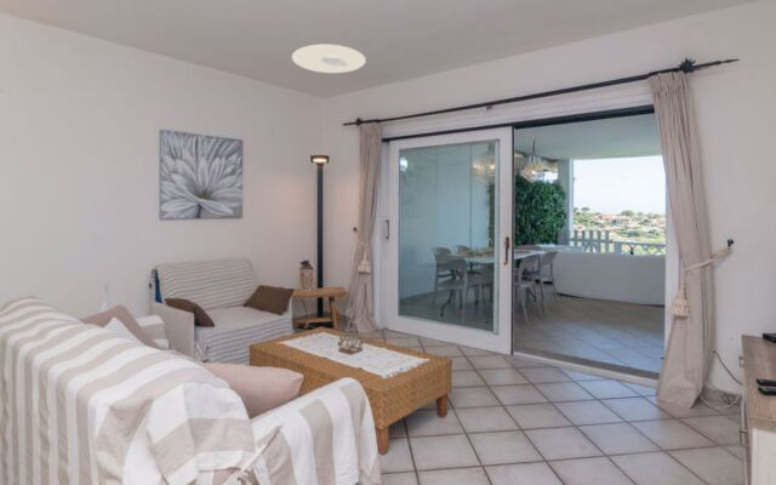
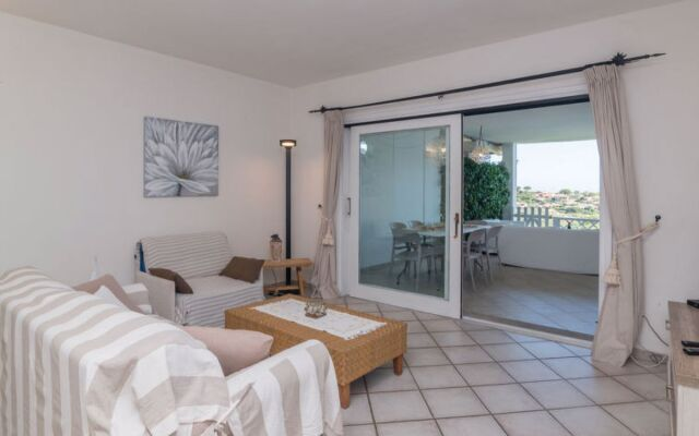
- ceiling light (329, 56)
